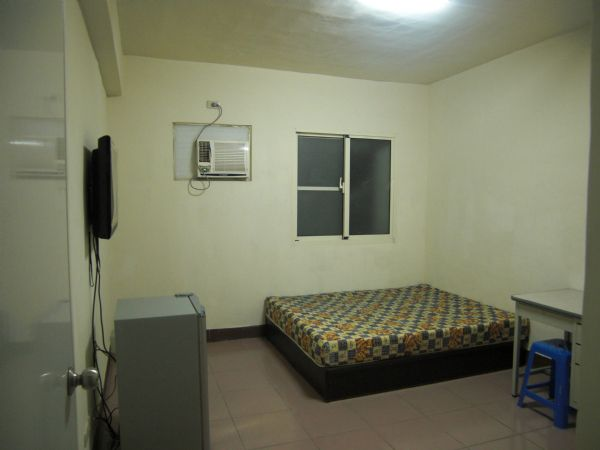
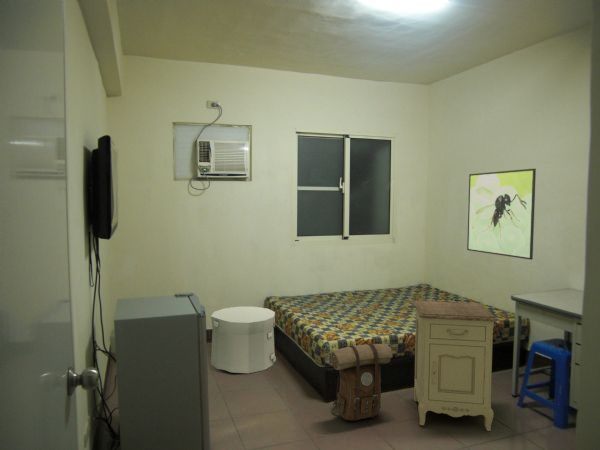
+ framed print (498, 213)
+ nightstand (451, 363)
+ trash can (243, 337)
+ backpack (356, 377)
